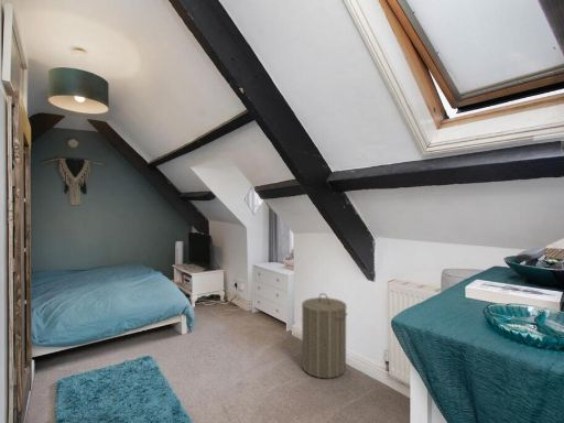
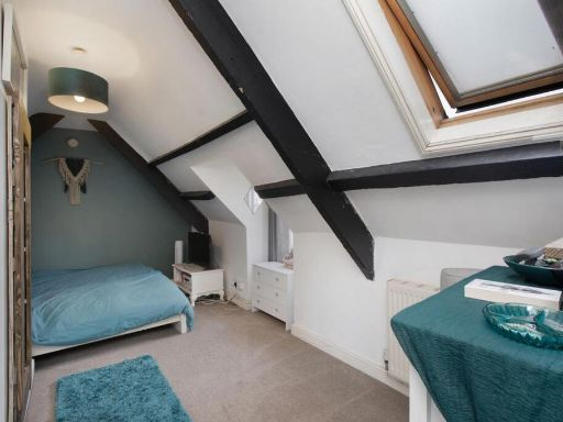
- laundry hamper (324, 329)
